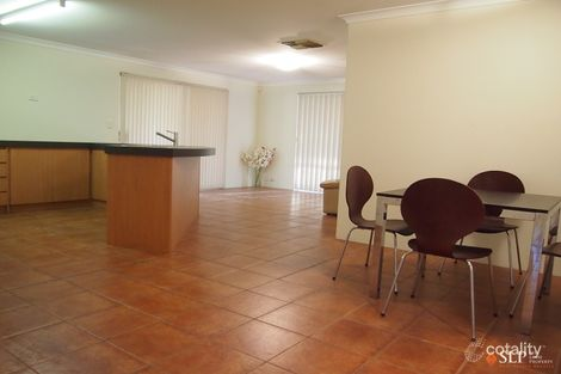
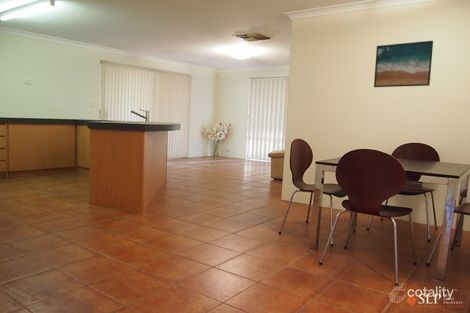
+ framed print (402, 65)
